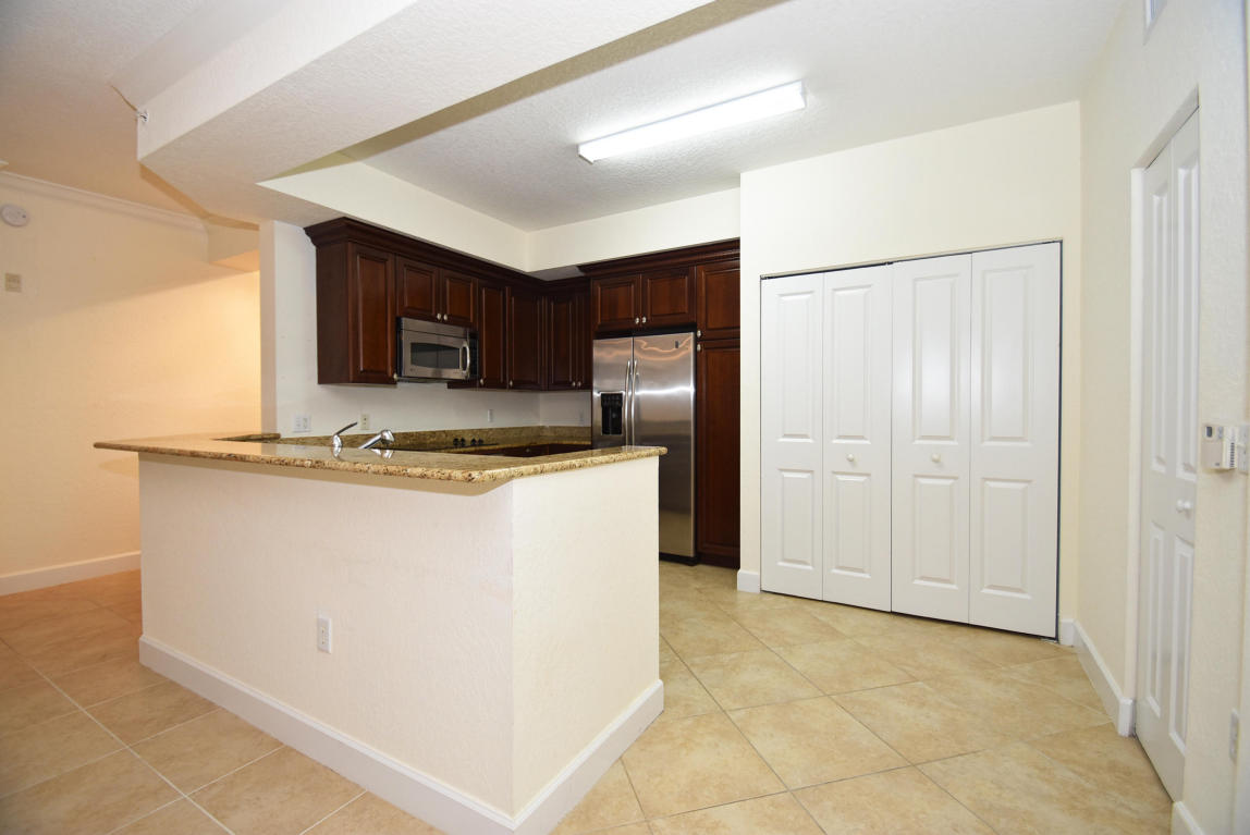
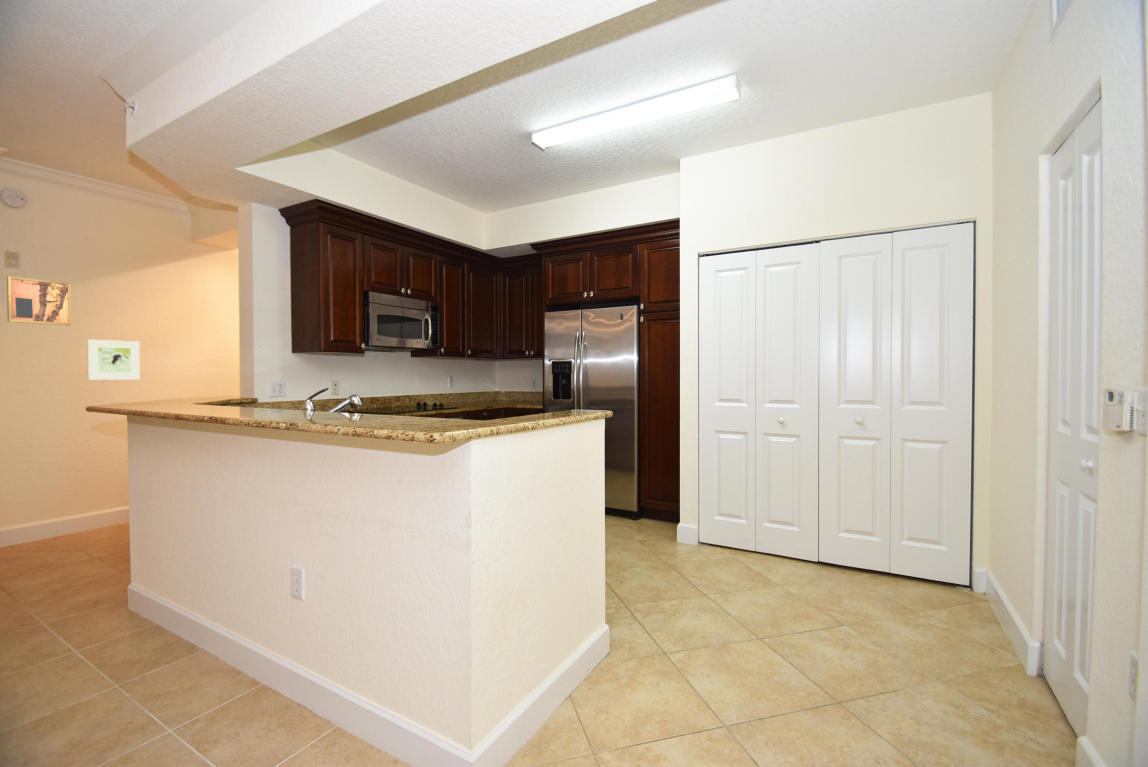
+ wall art (40, 301)
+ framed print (114, 360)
